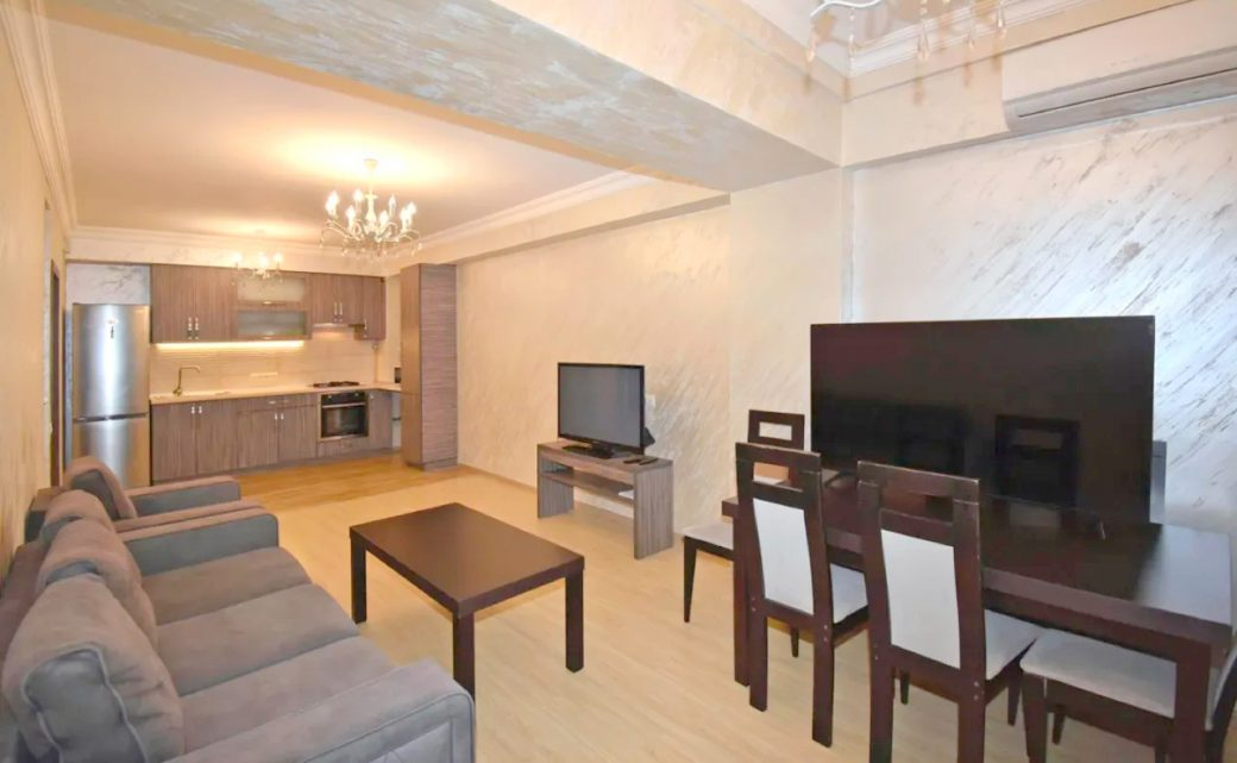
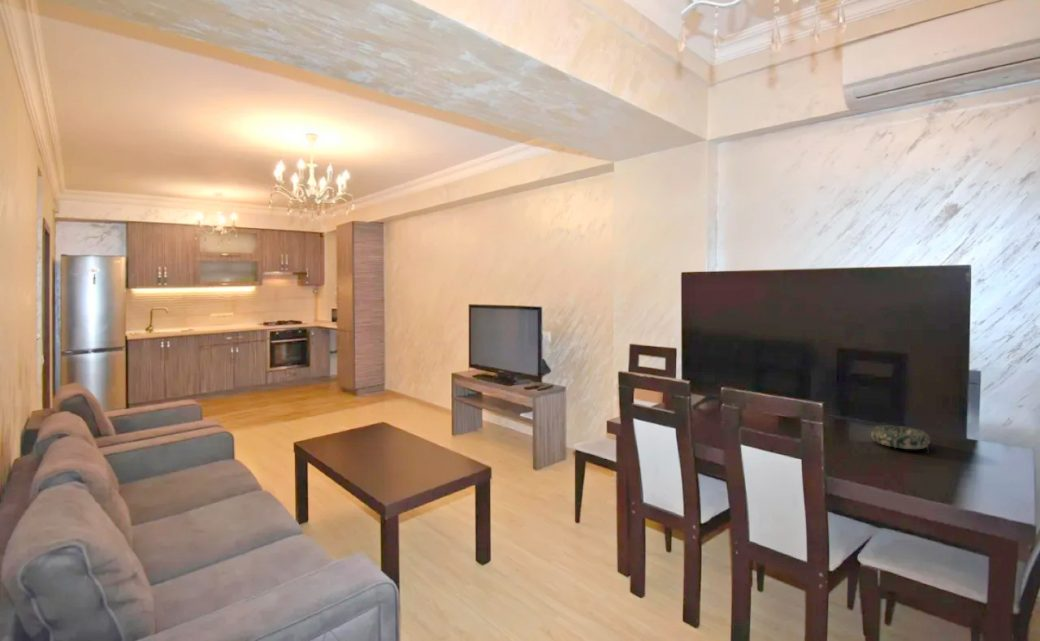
+ decorative bowl (899, 437)
